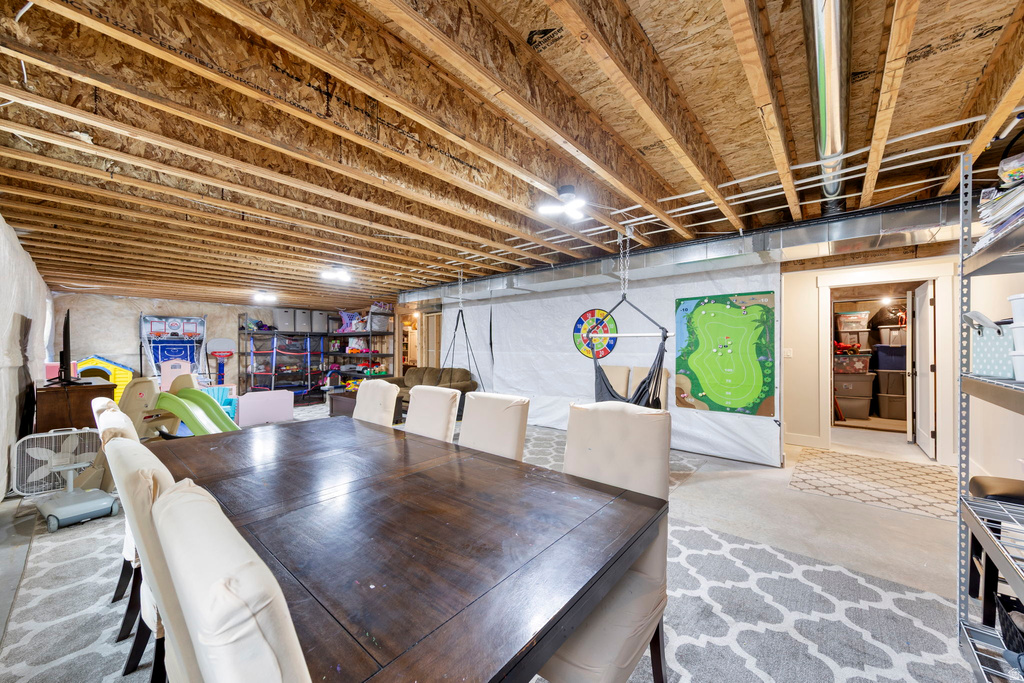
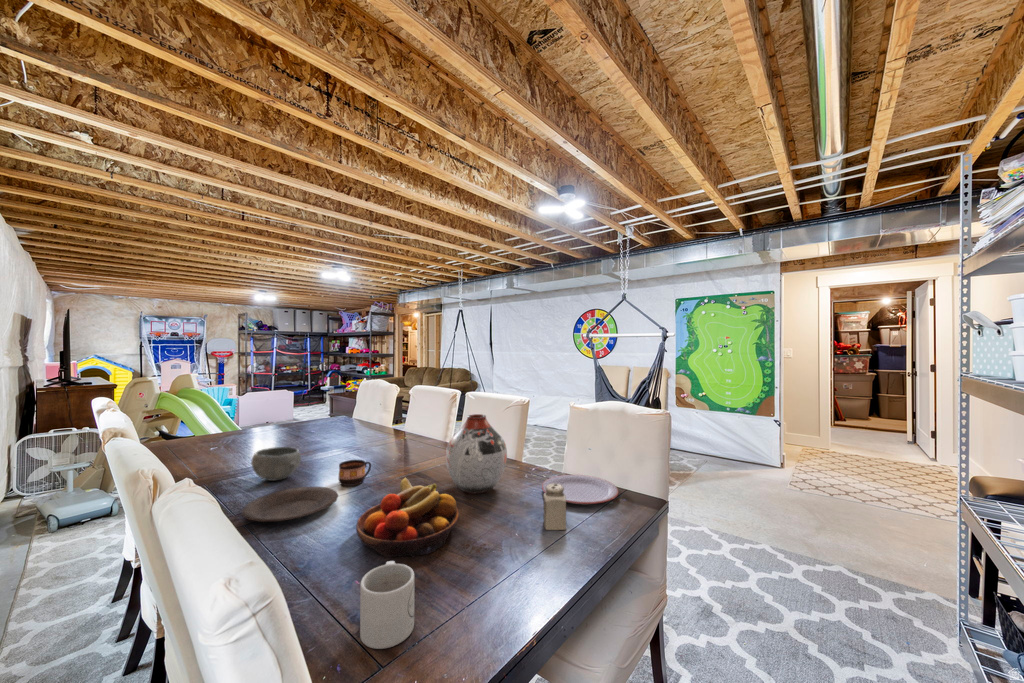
+ salt shaker (554, 505)
+ cup (353, 473)
+ plate (292, 505)
+ plate (579, 490)
+ bowl (276, 464)
+ vase (476, 452)
+ fruit bowl (408, 511)
+ mug (388, 595)
